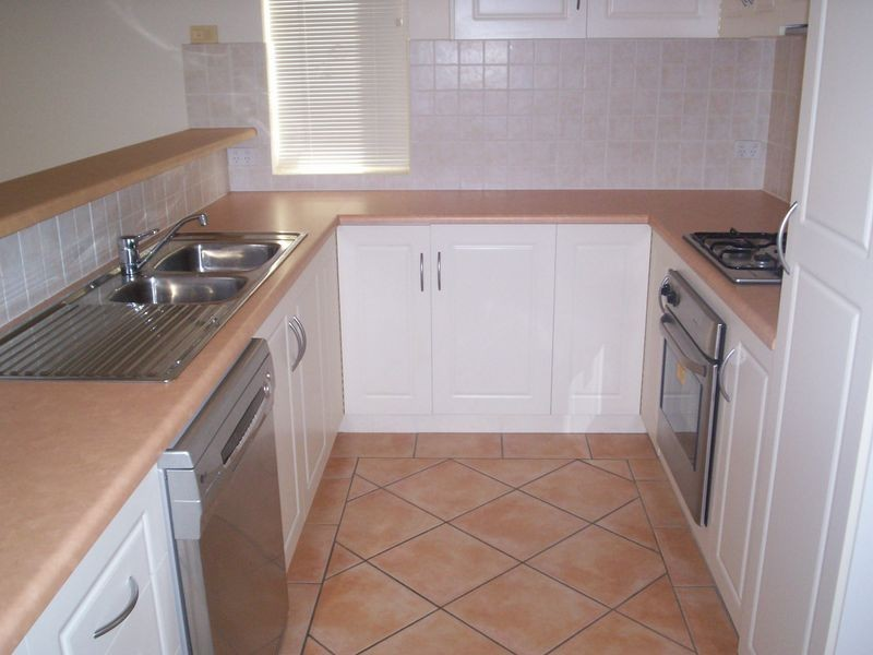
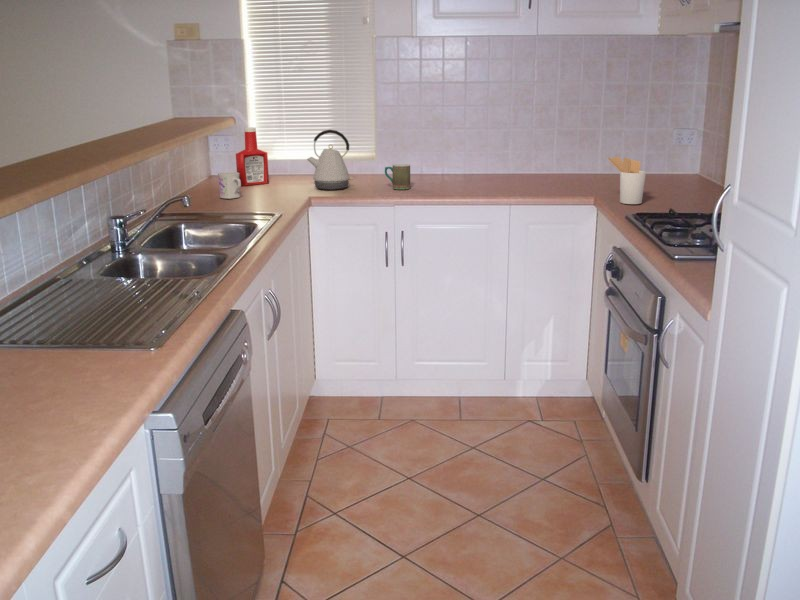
+ utensil holder (626, 179)
+ soap bottle (251, 156)
+ mug (231, 185)
+ kettle (329, 159)
+ mug (397, 176)
